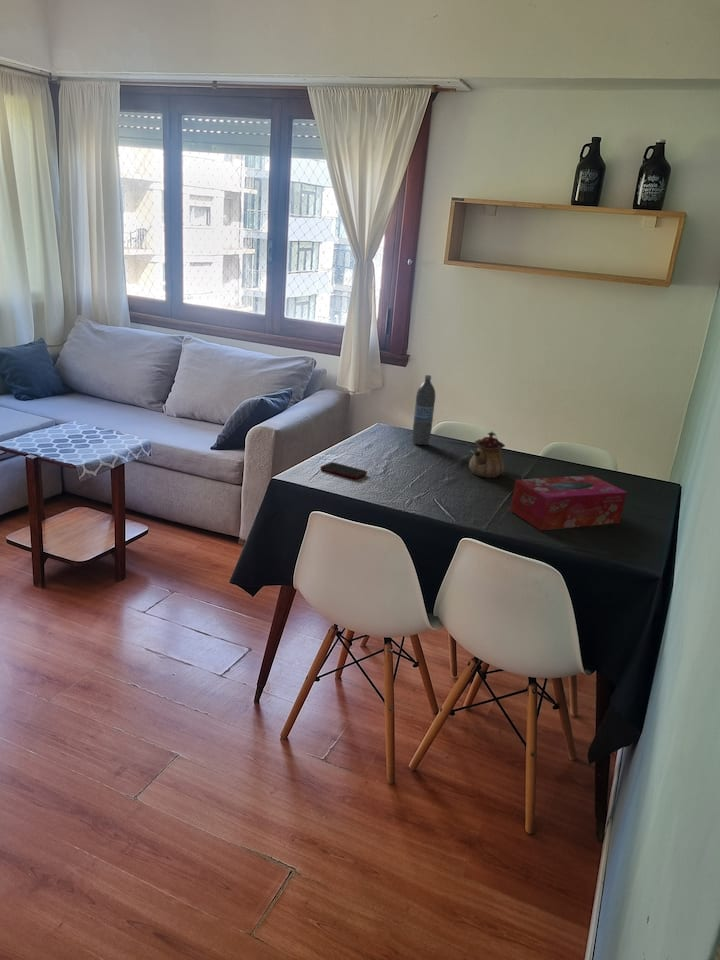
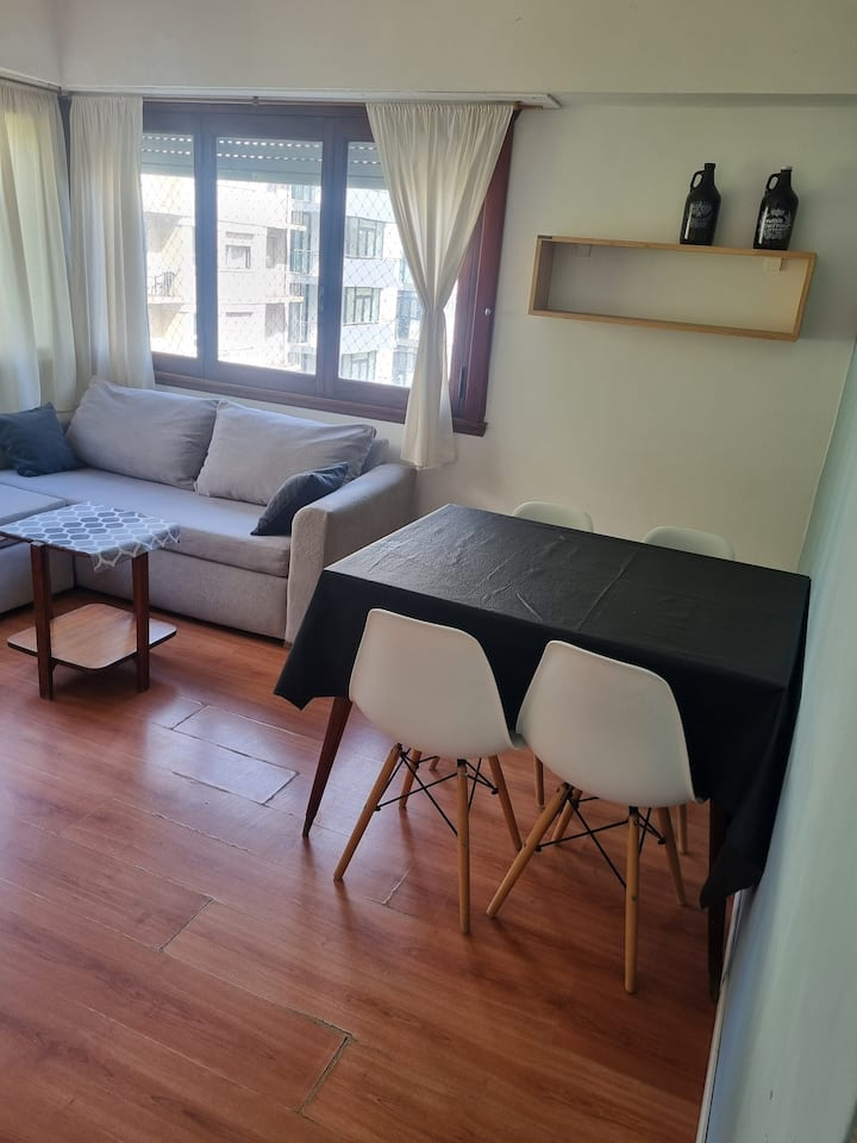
- water bottle (424, 410)
- teapot (489, 452)
- tissue box (567, 501)
- cell phone (343, 470)
